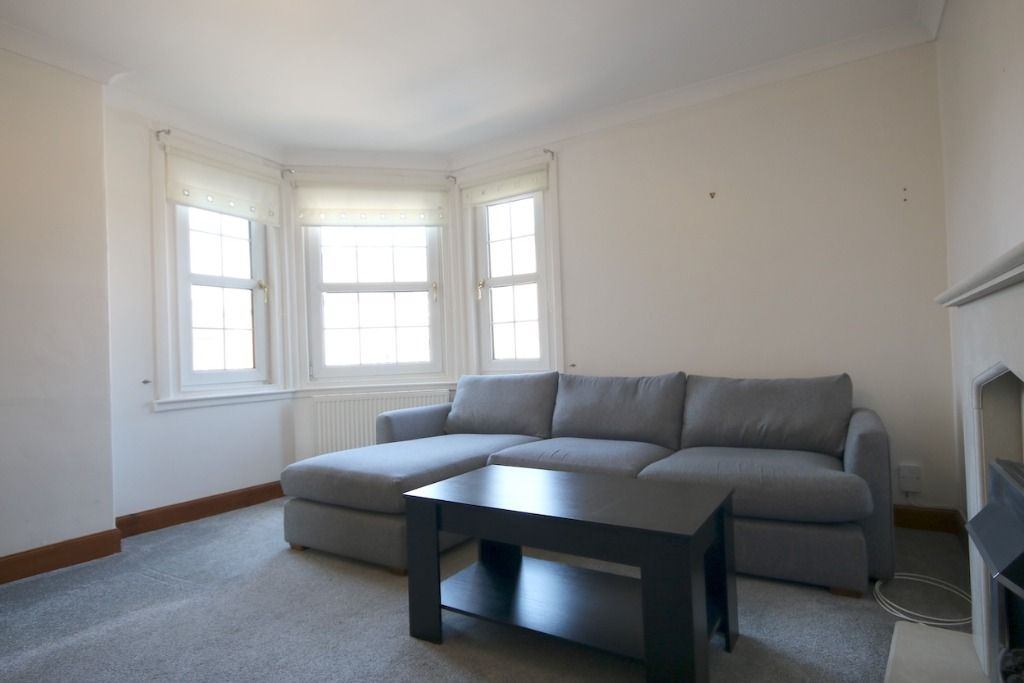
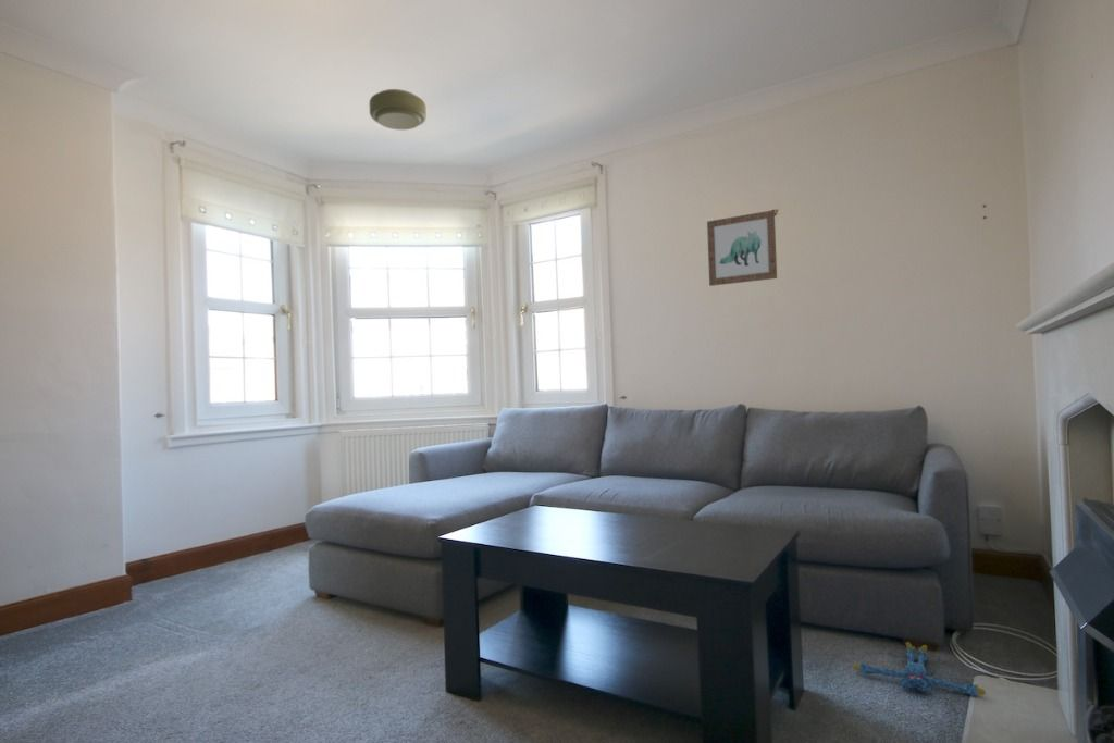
+ plush toy (916, 666)
+ ceiling light (397, 110)
+ wall art (741, 249)
